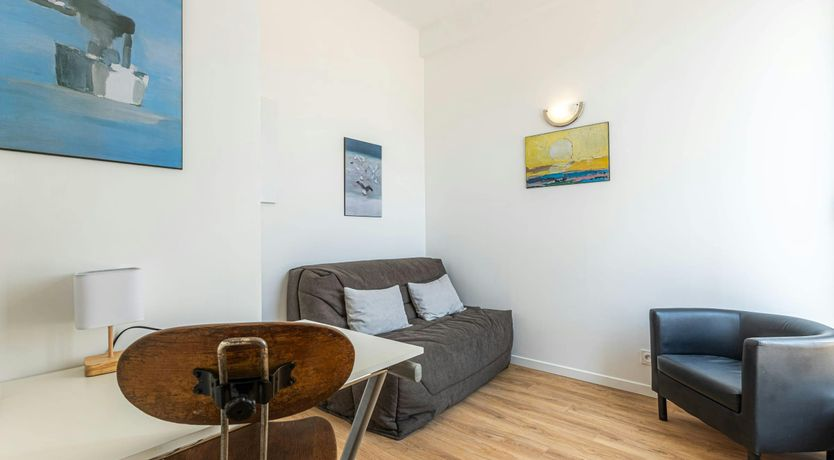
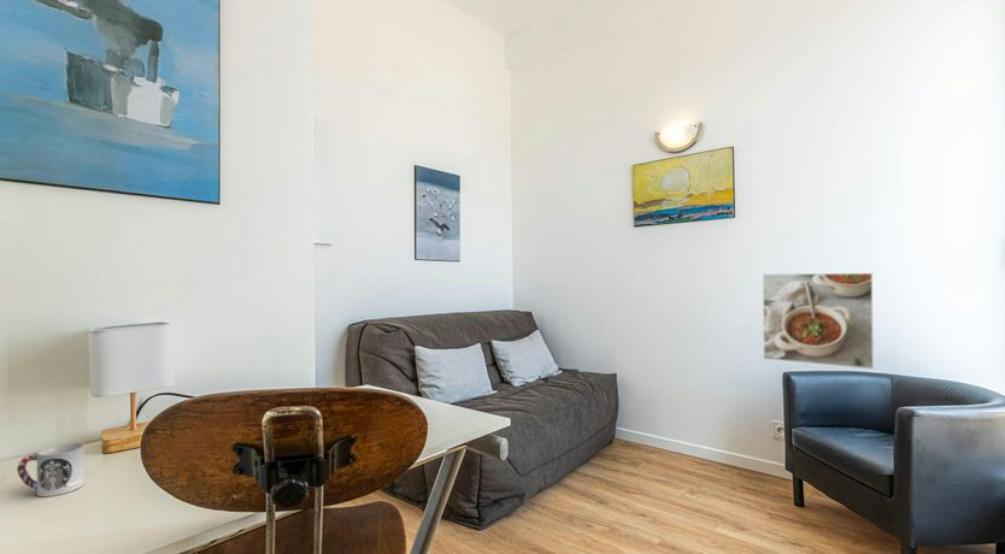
+ cup (51, 470)
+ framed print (815, 318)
